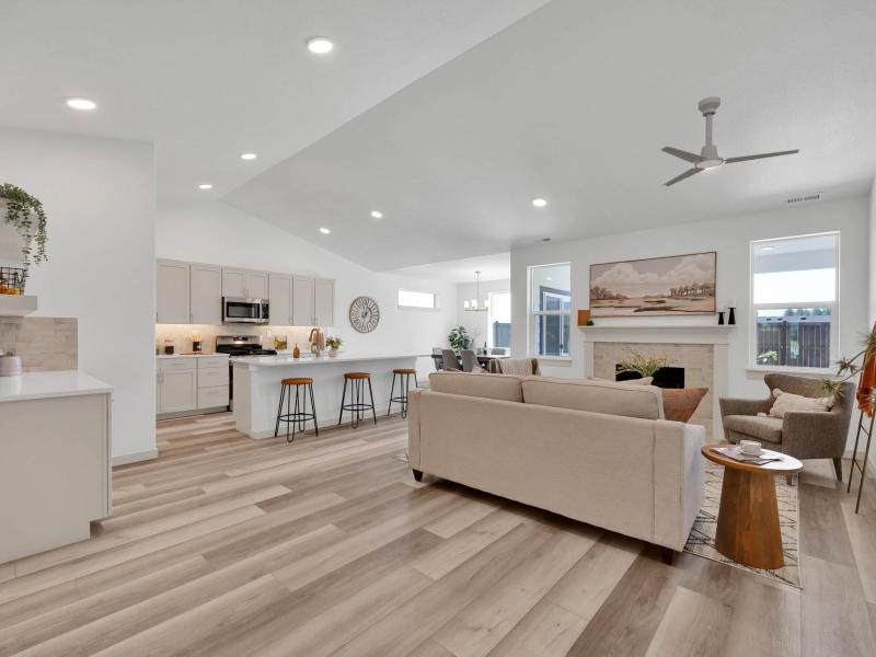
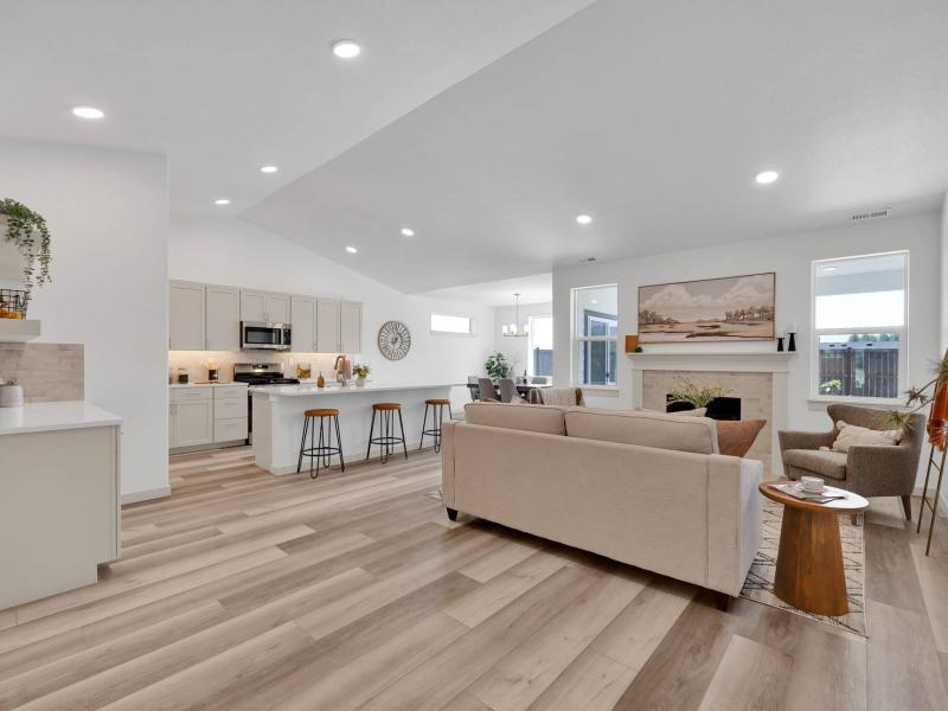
- ceiling fan (711, 129)
